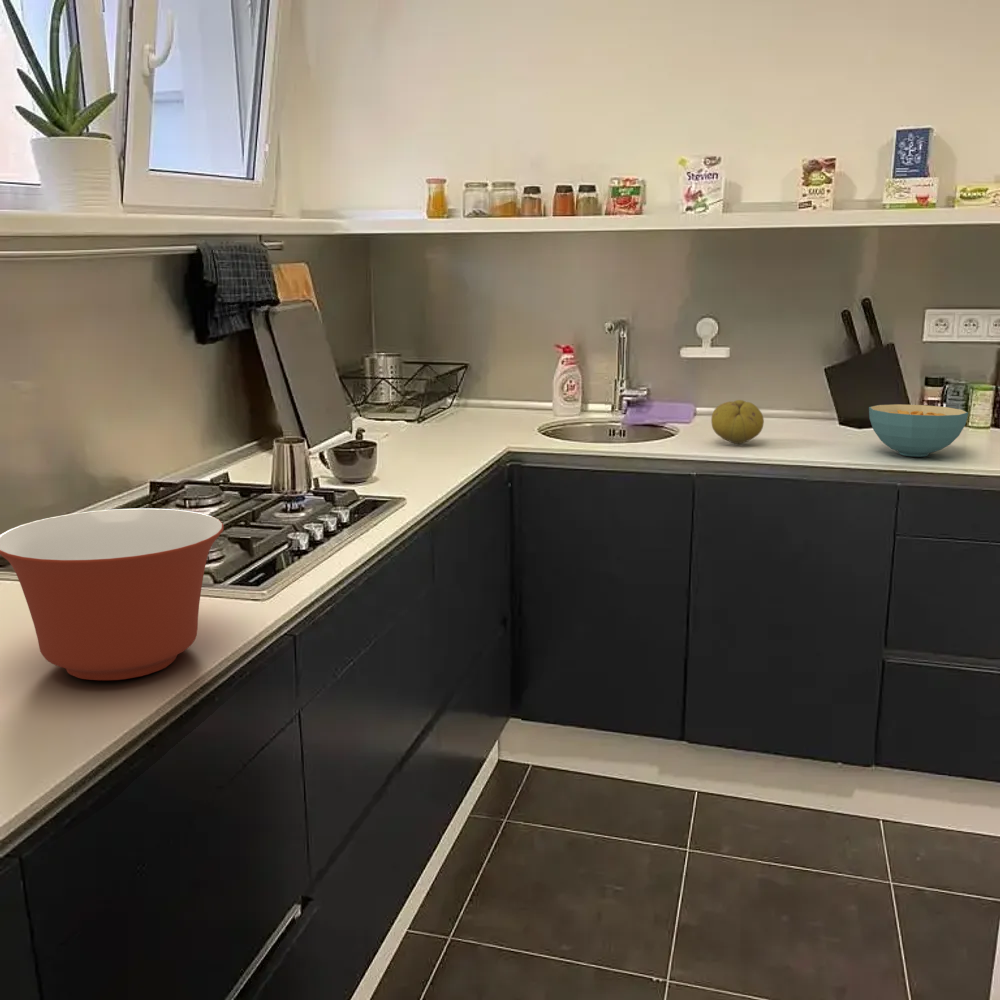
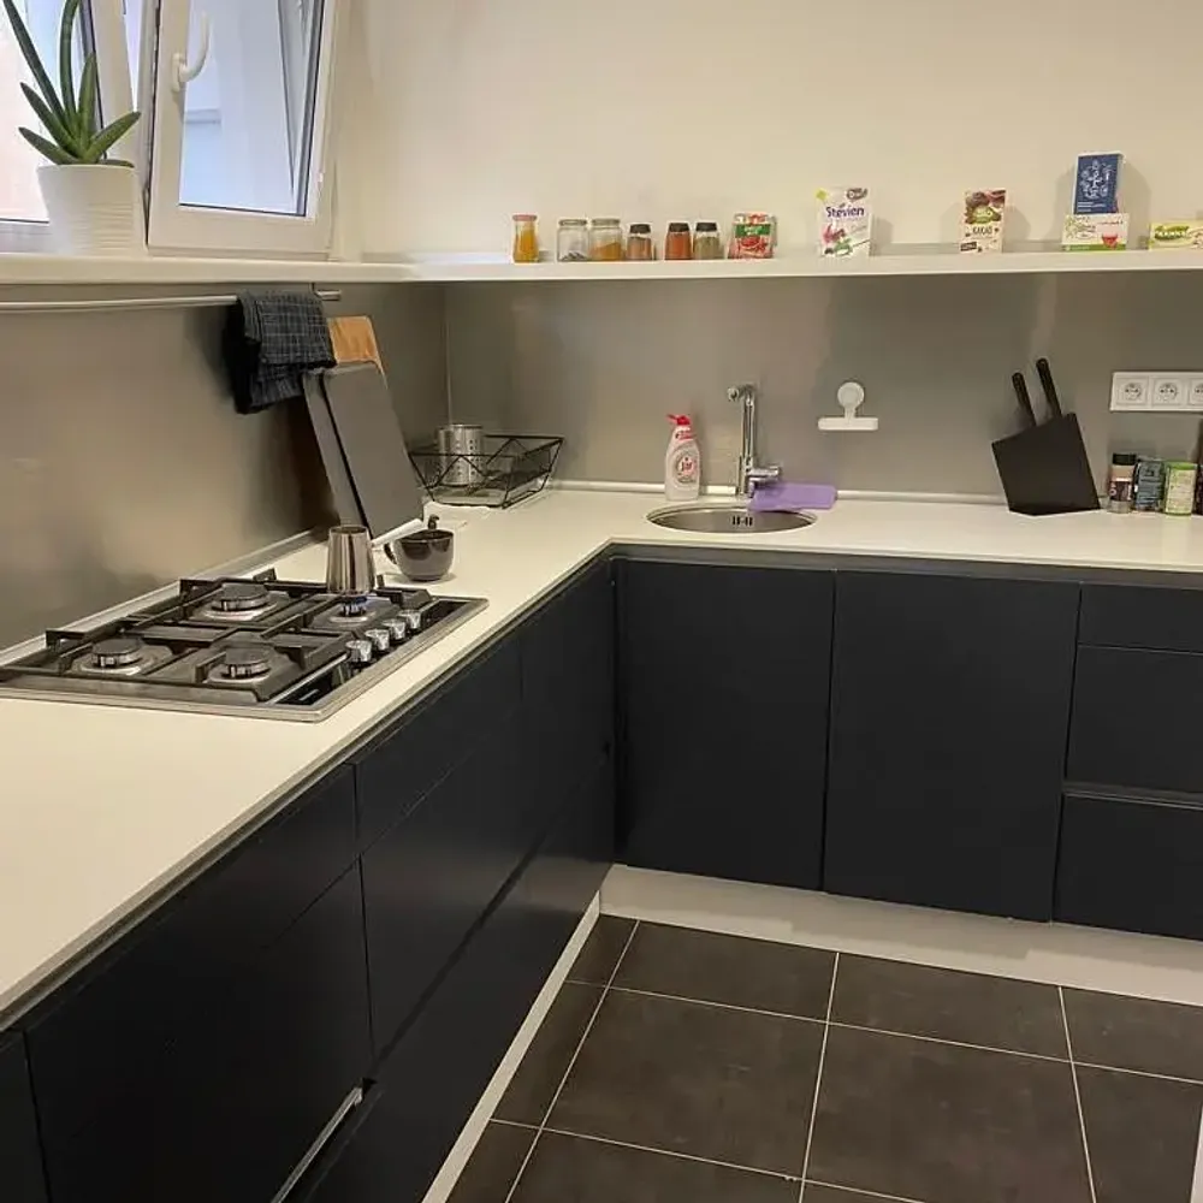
- cereal bowl (915, 432)
- fruit (737, 422)
- mixing bowl (117, 596)
